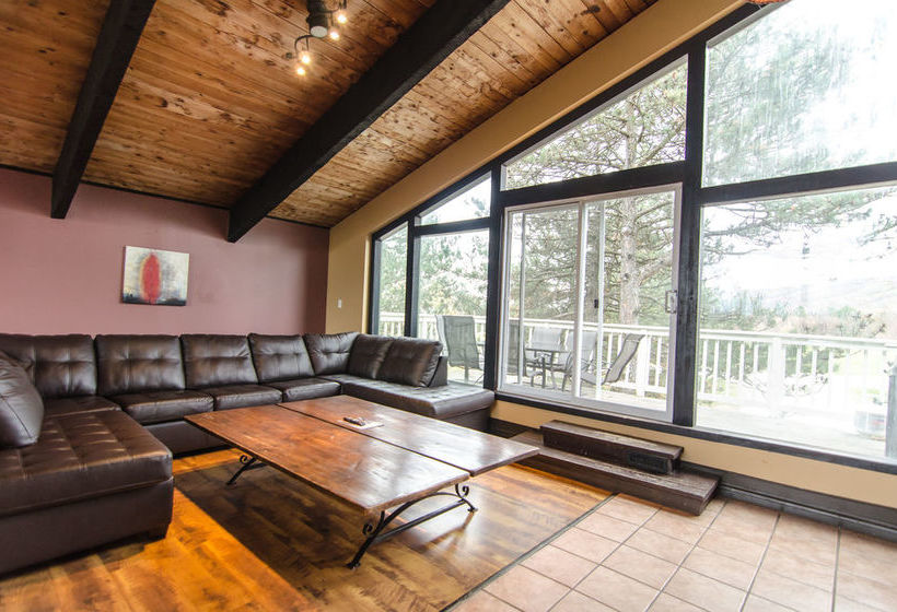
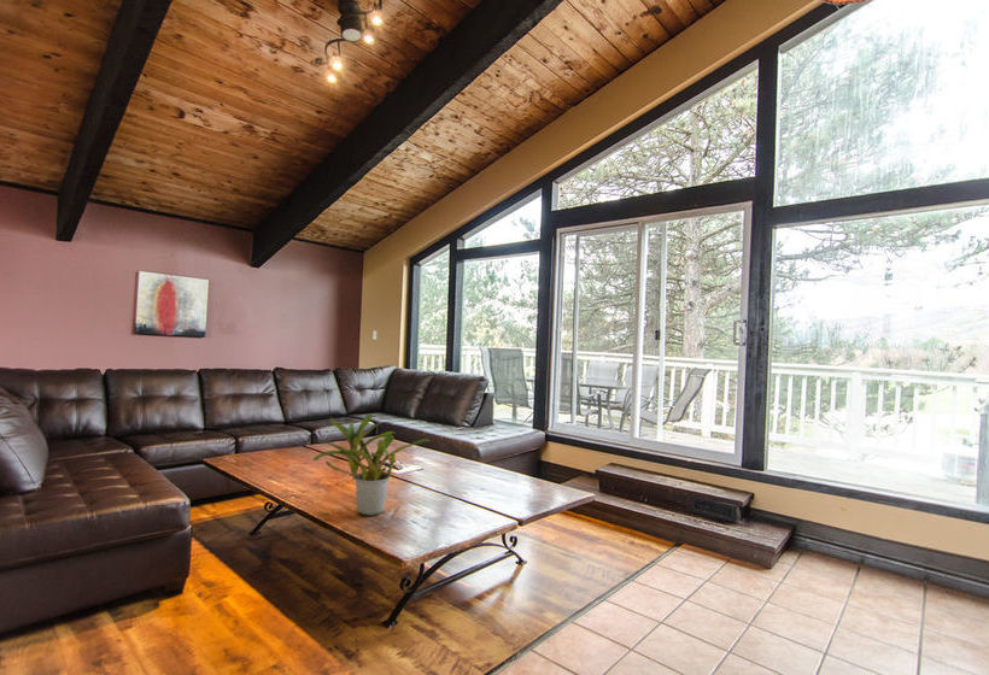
+ potted plant (362, 464)
